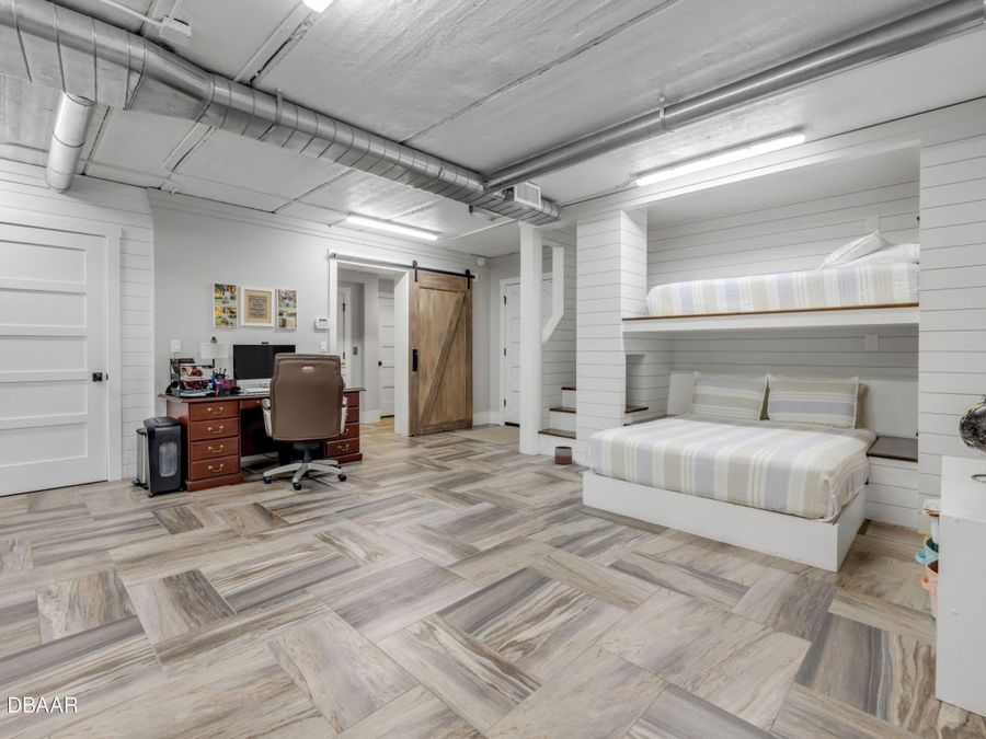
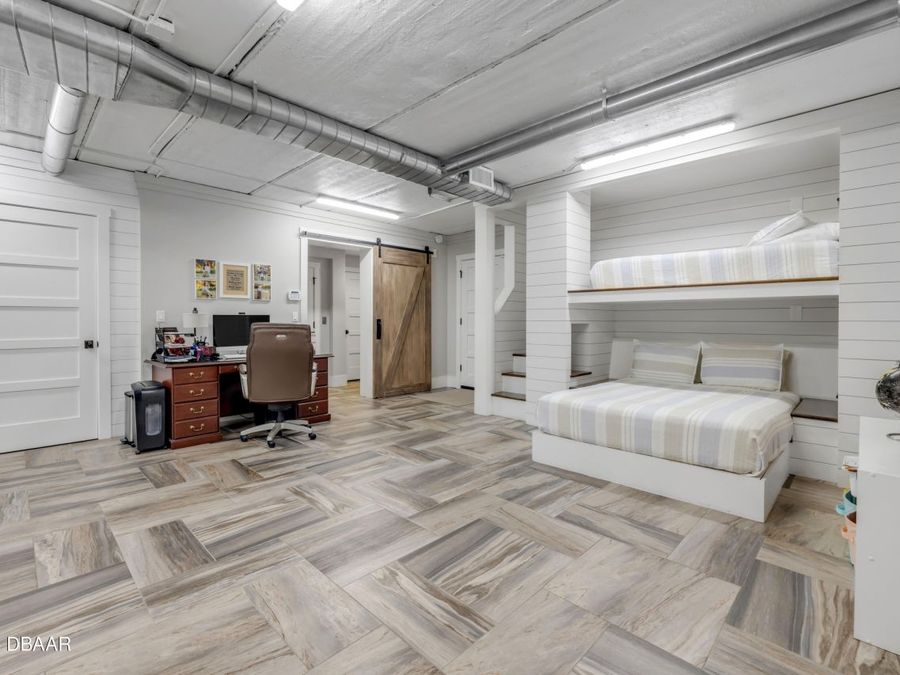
- planter (563, 454)
